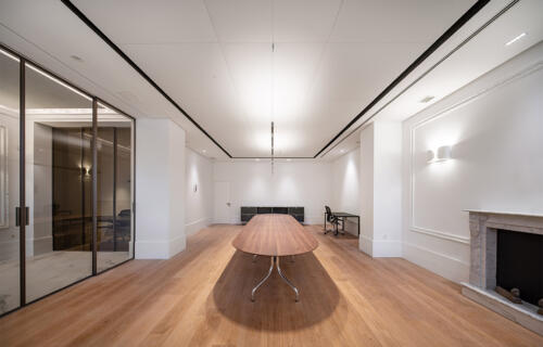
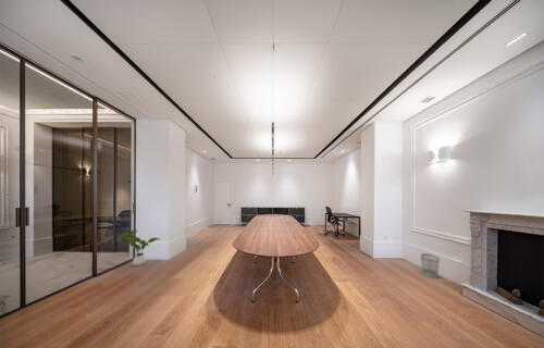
+ house plant (137, 247)
+ wastebasket (429, 265)
